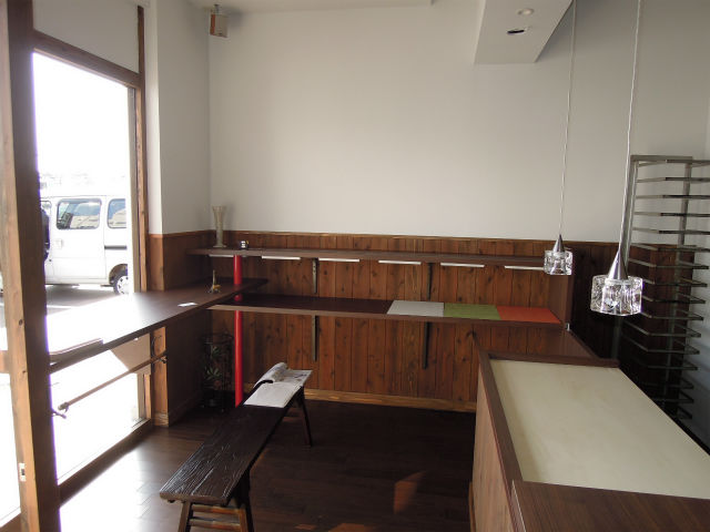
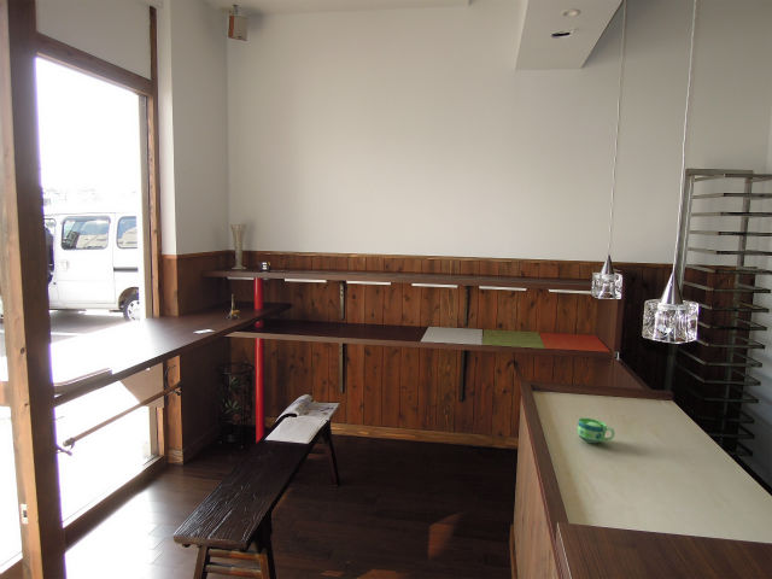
+ cup (596, 432)
